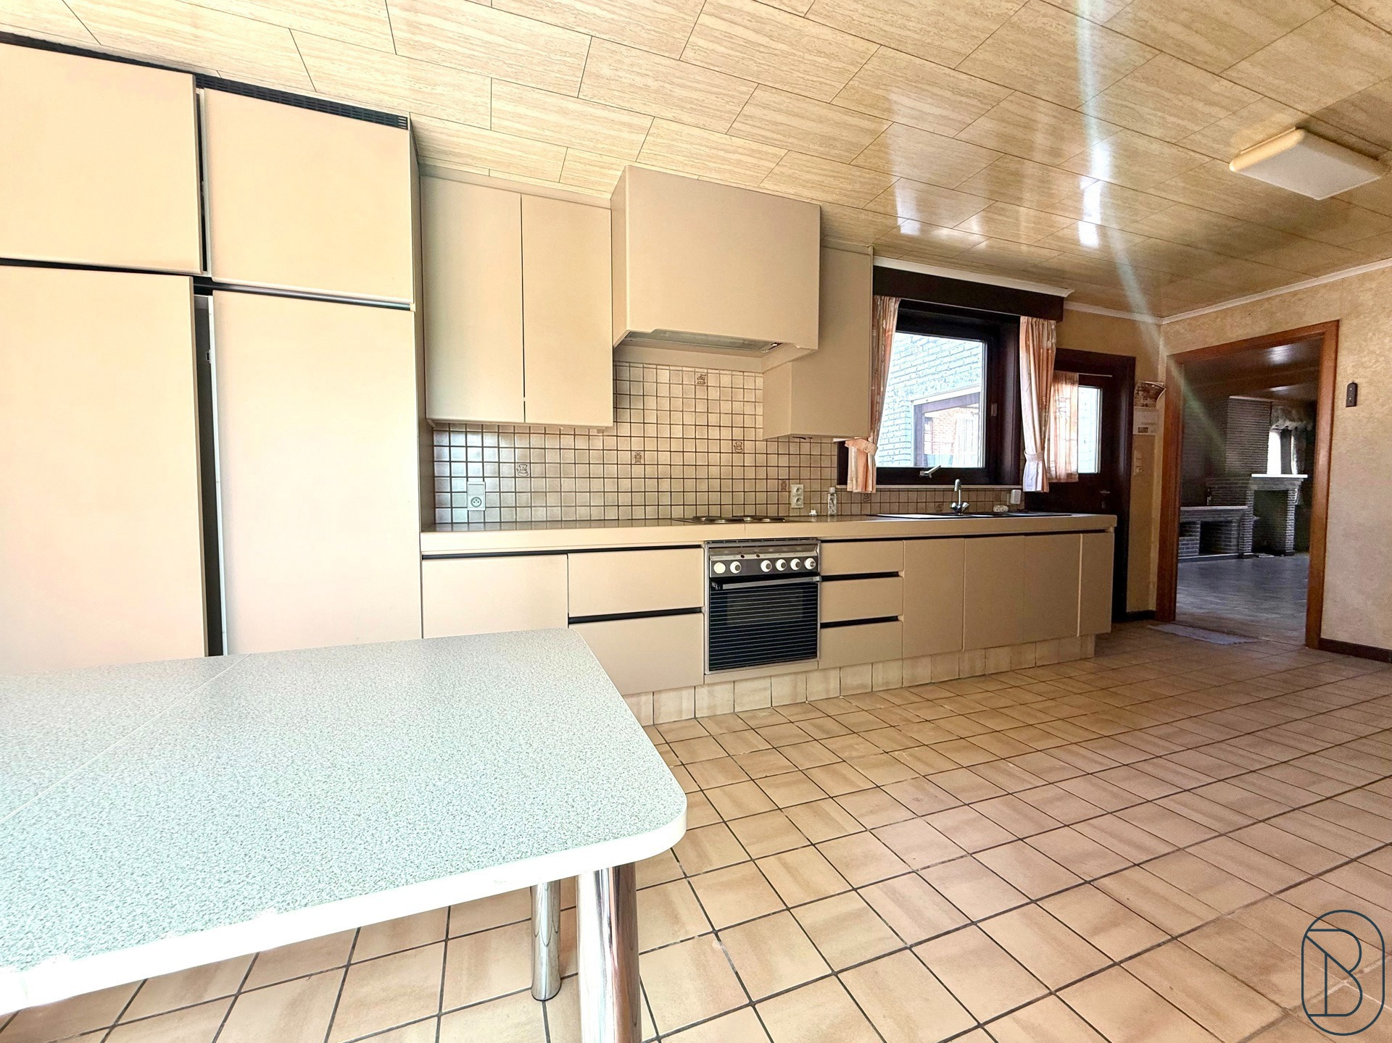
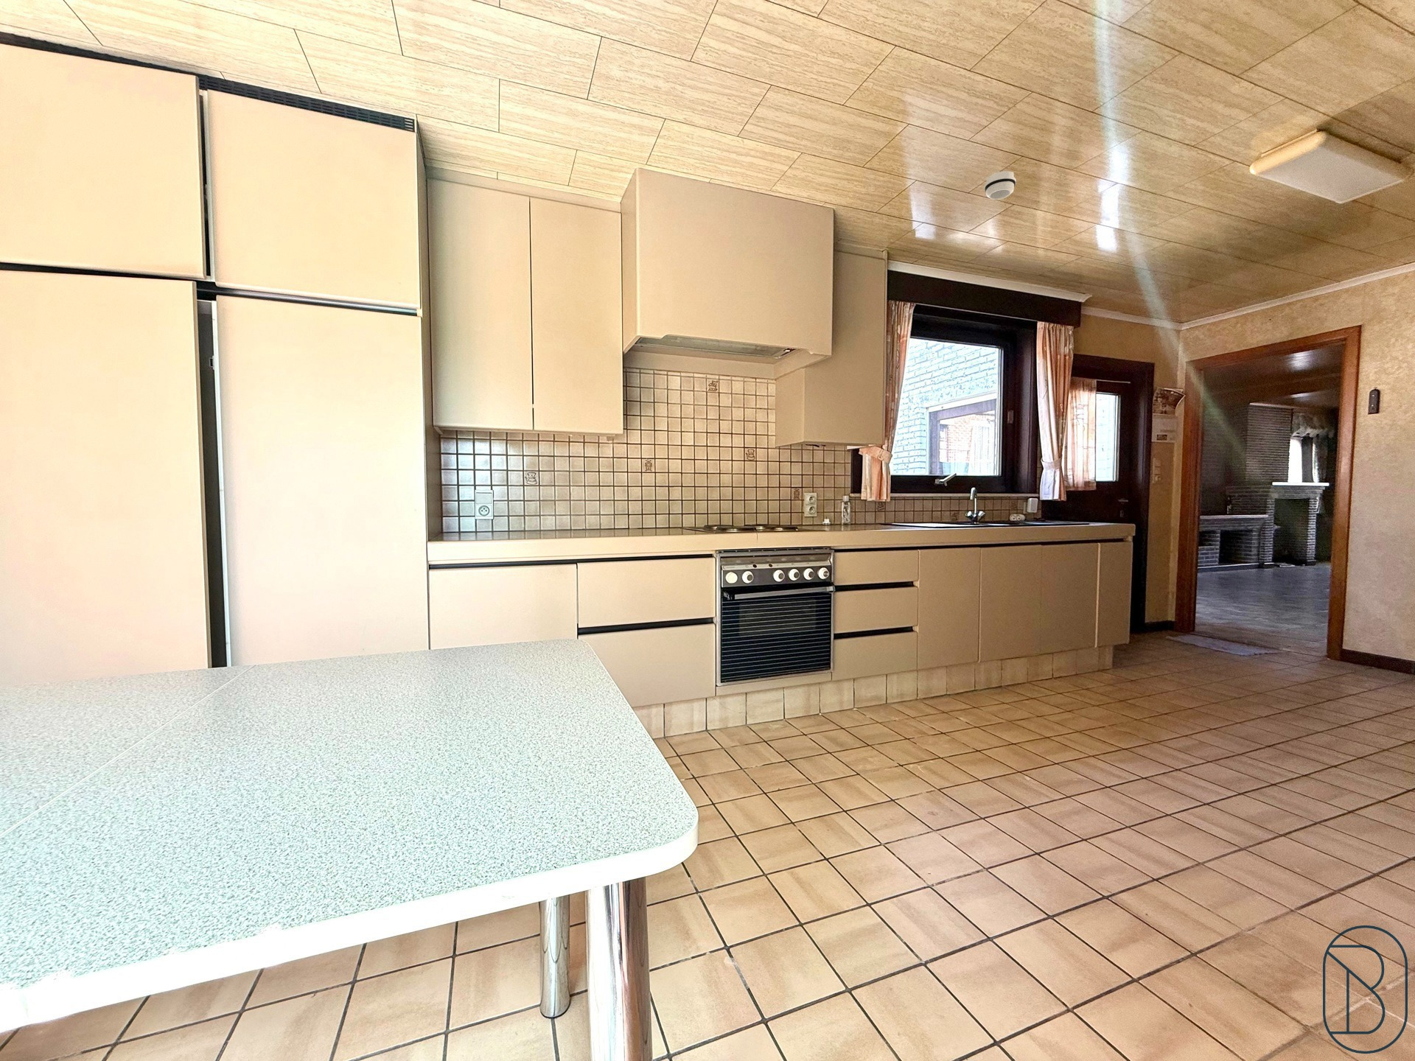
+ smoke detector (999, 186)
